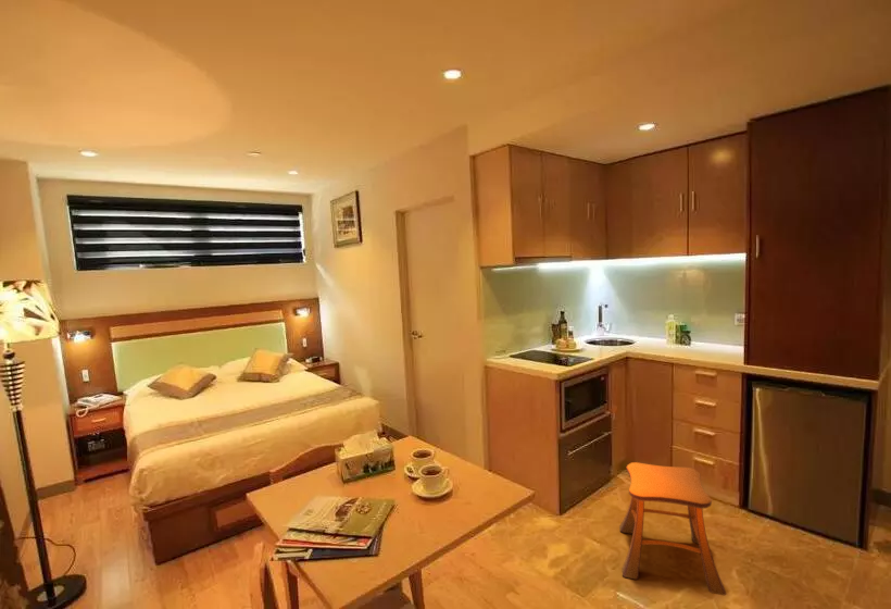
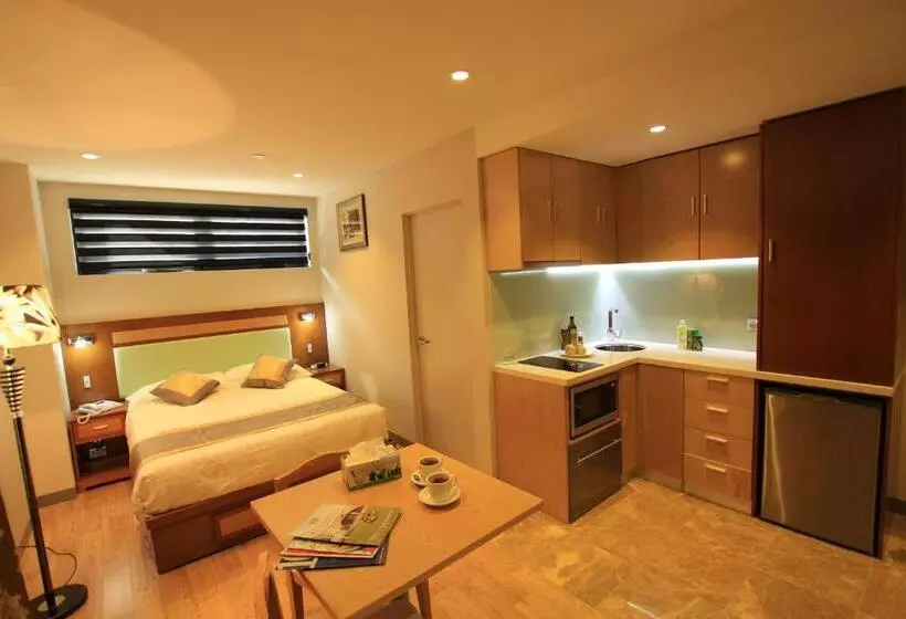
- stool (668, 514)
